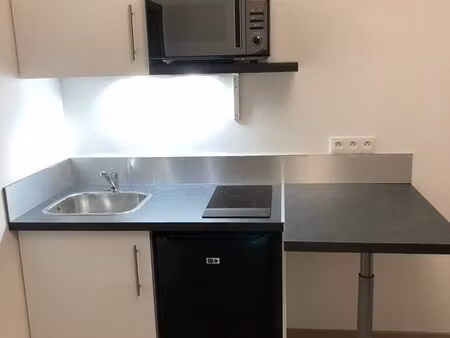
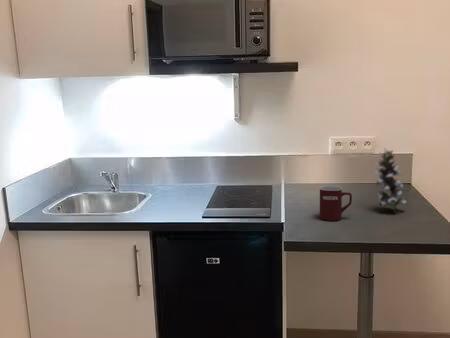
+ flower (390, 180)
+ mug (335, 203)
